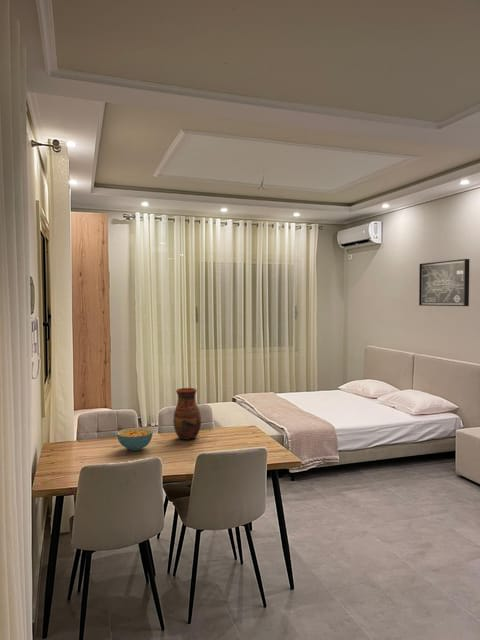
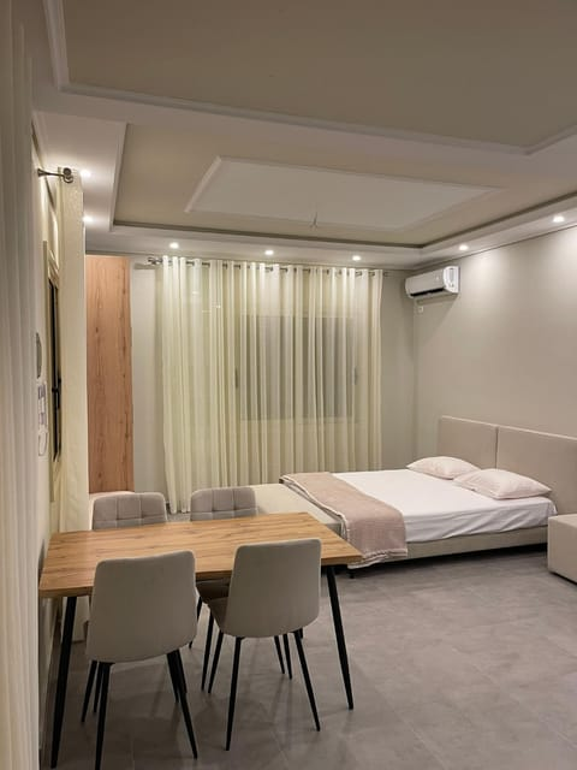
- cereal bowl (135, 440)
- vase (187, 413)
- wall art (442, 283)
